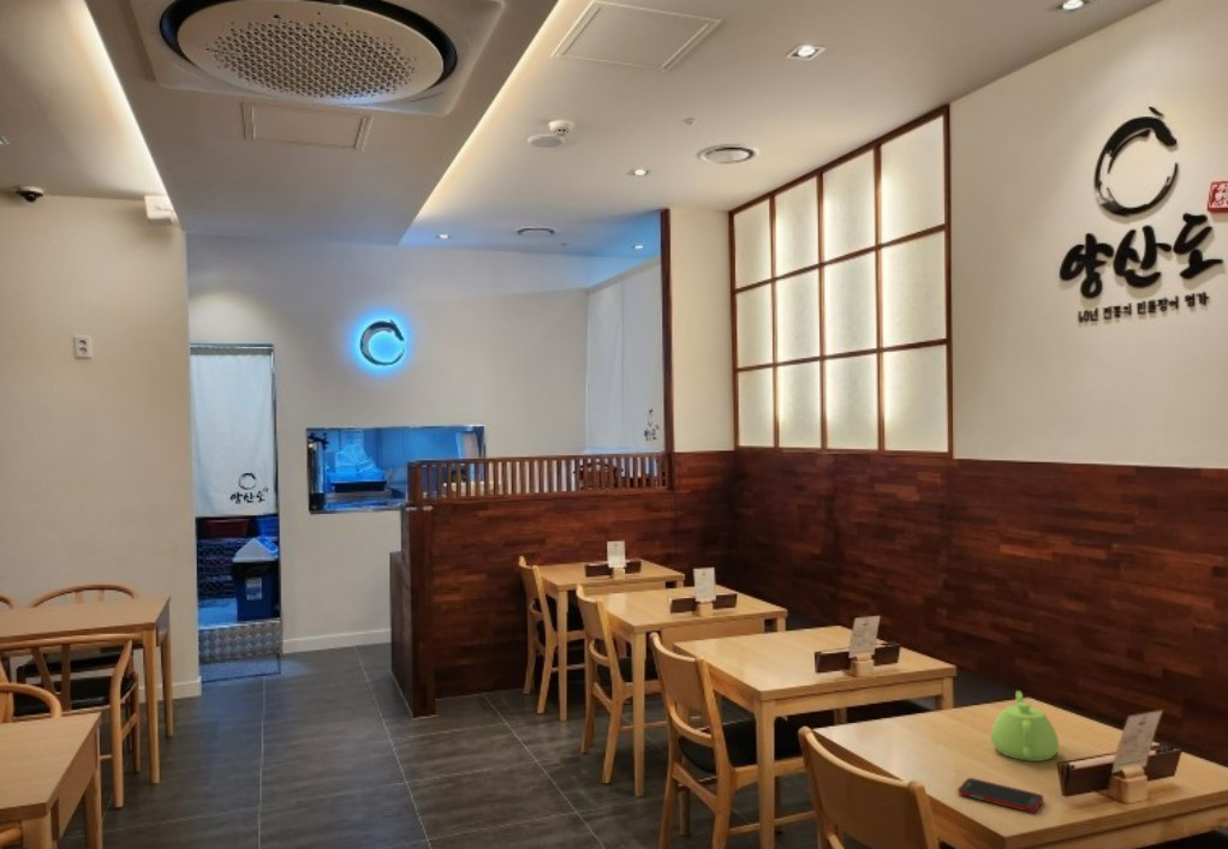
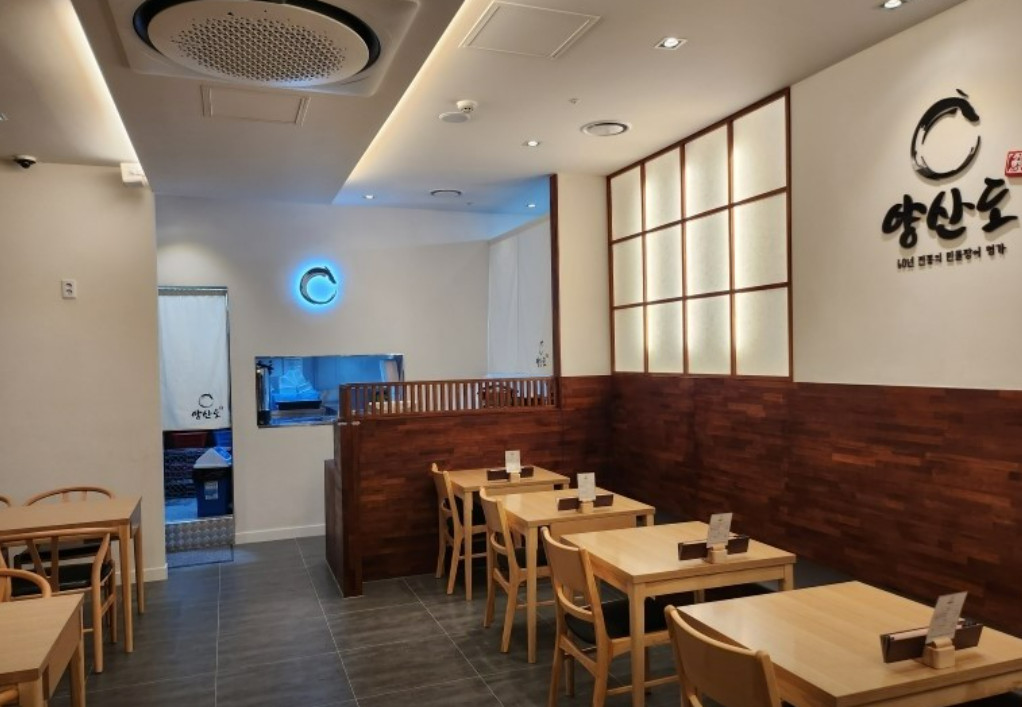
- cell phone (1000, 794)
- teapot (1024, 725)
